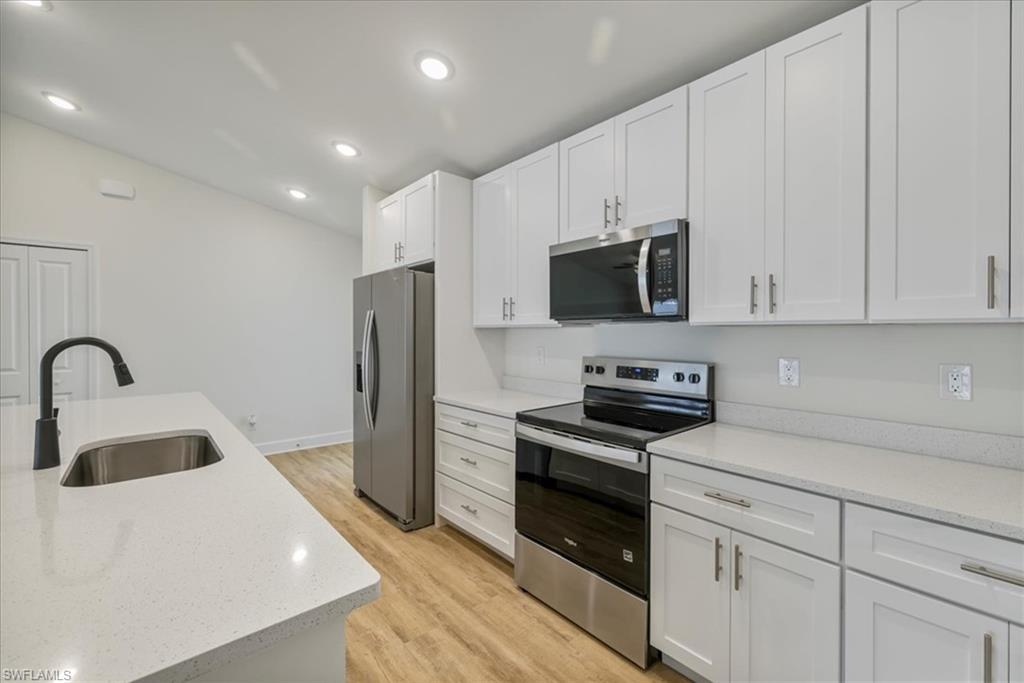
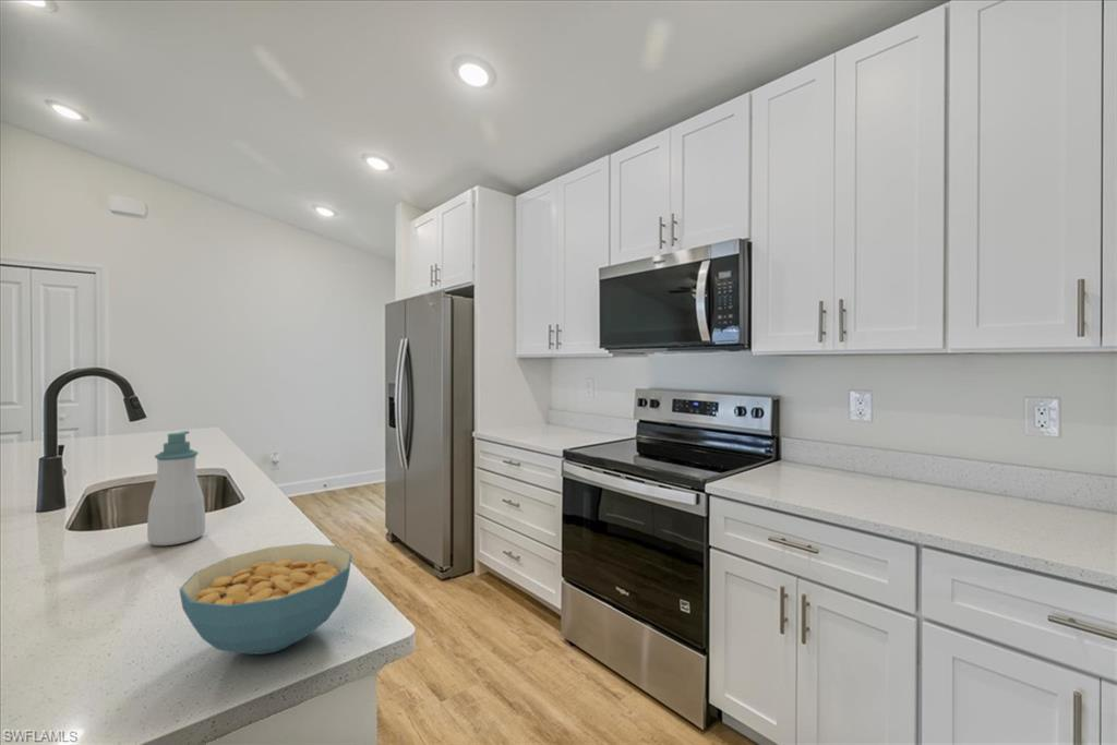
+ soap bottle (177, 485)
+ cereal bowl (273, 605)
